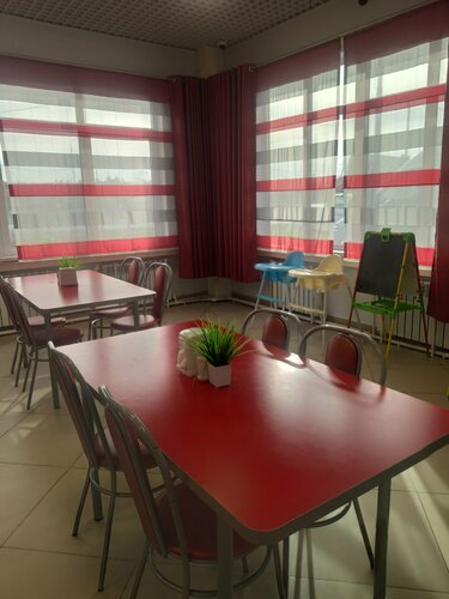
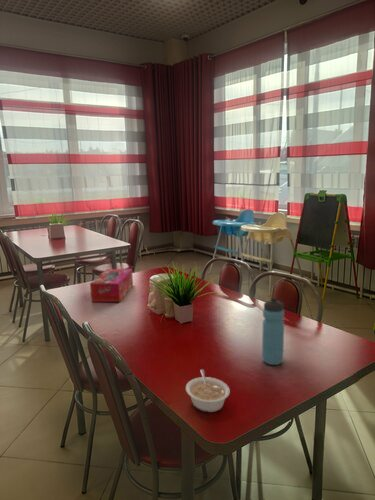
+ tissue box (112, 284)
+ water bottle (273, 329)
+ legume (206, 393)
